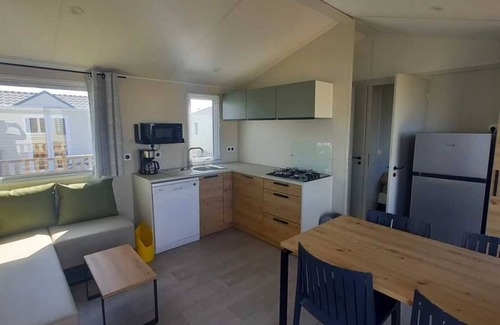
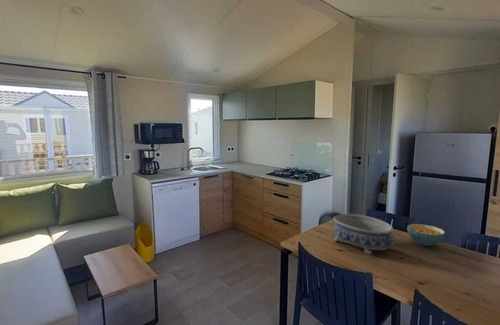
+ decorative bowl (361, 232)
+ cereal bowl (425, 236)
